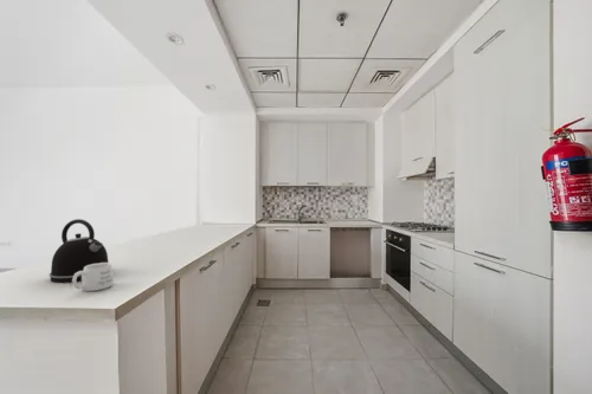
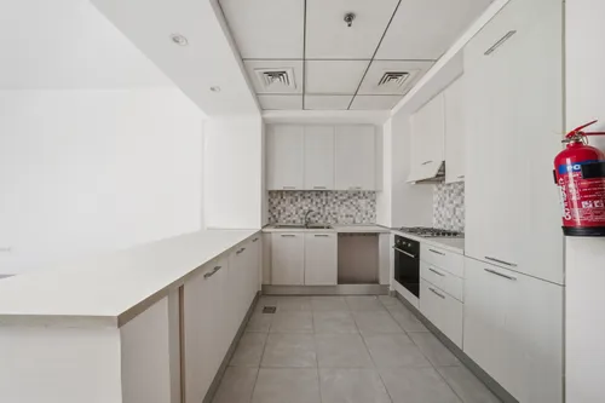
- mug (92, 277)
- kettle (81, 246)
